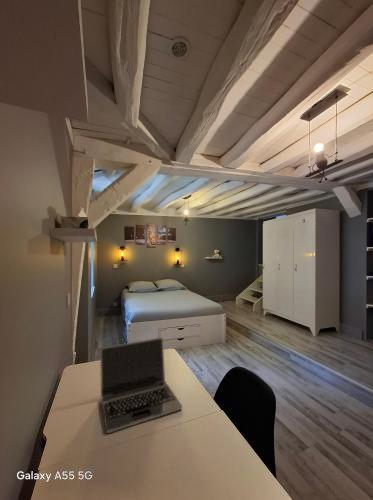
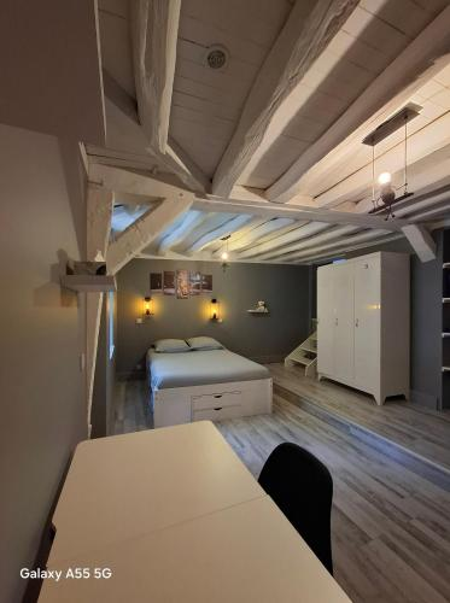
- laptop (139, 377)
